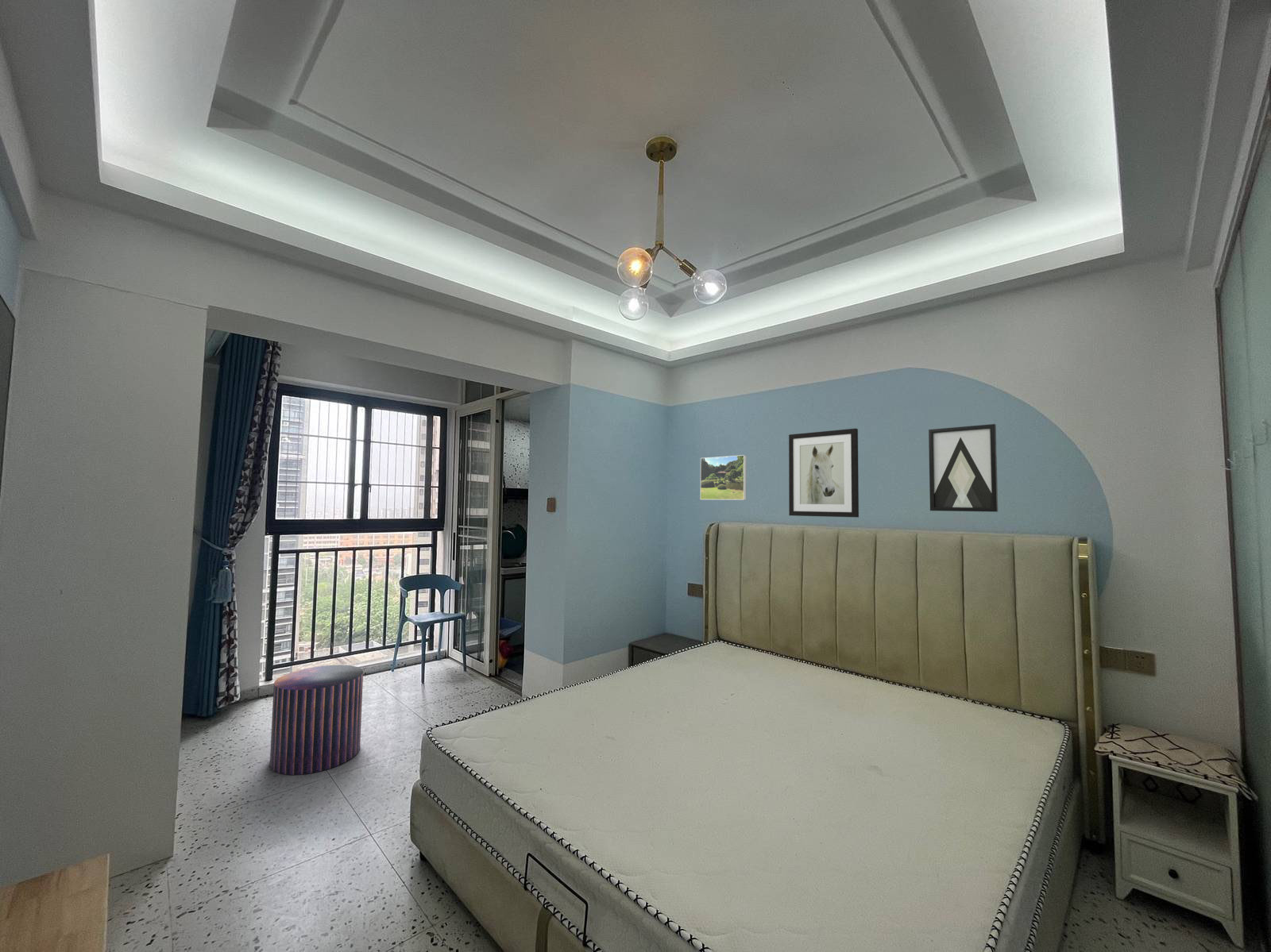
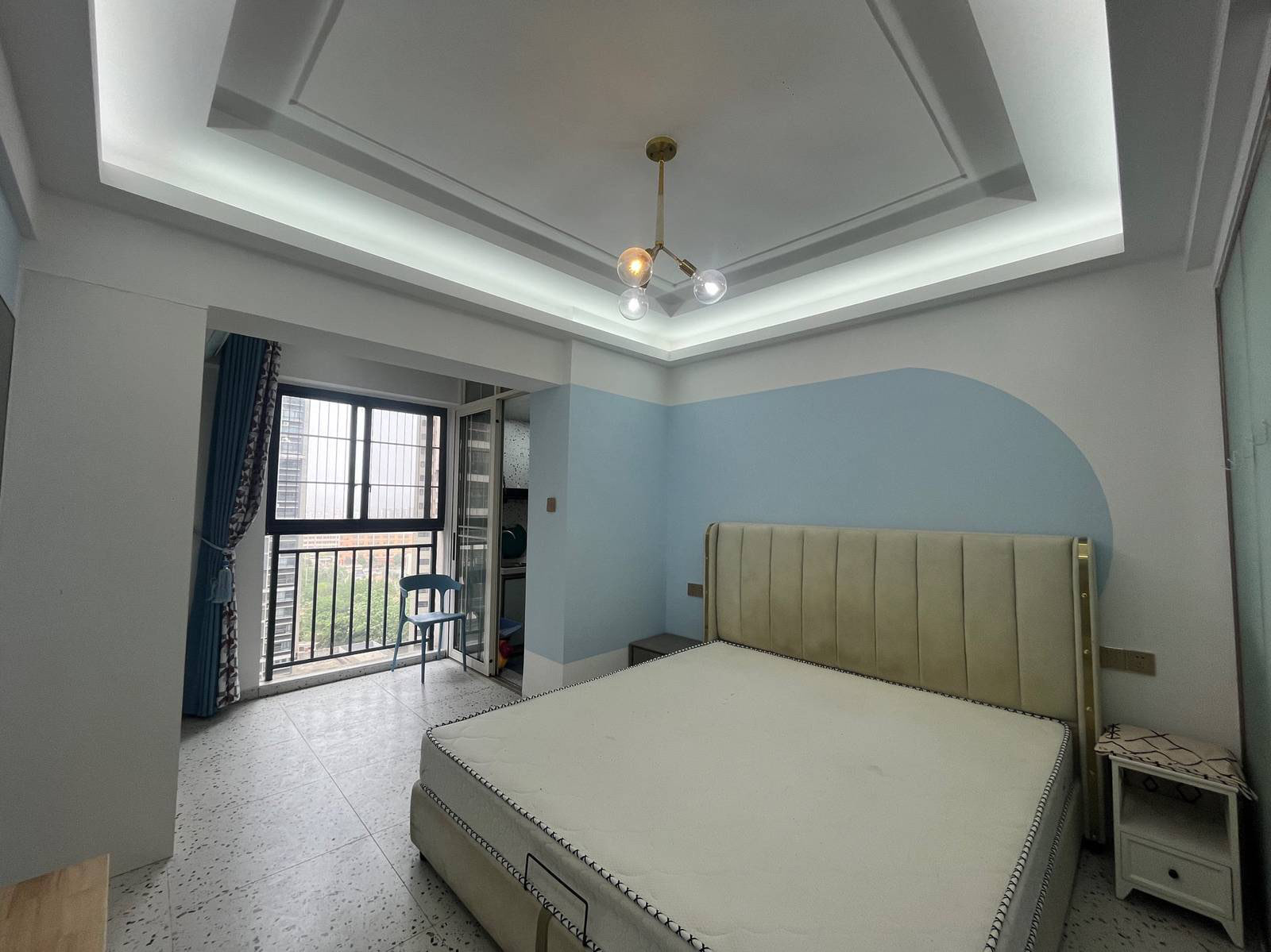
- wall art (961, 468)
- stool (318, 715)
- wall art (821, 473)
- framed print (722, 478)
